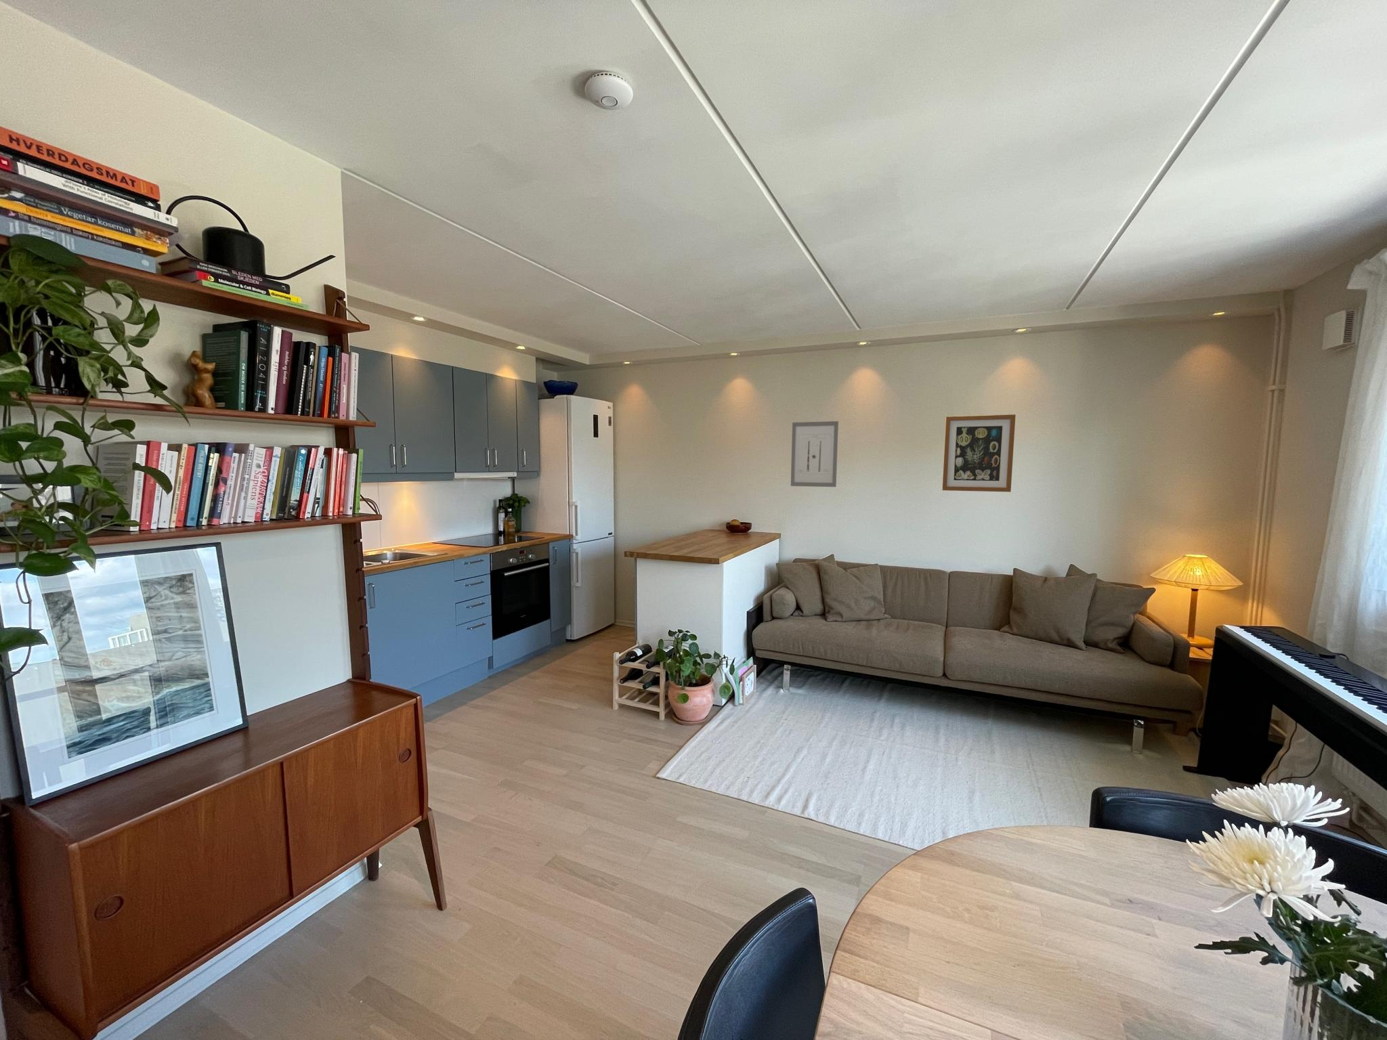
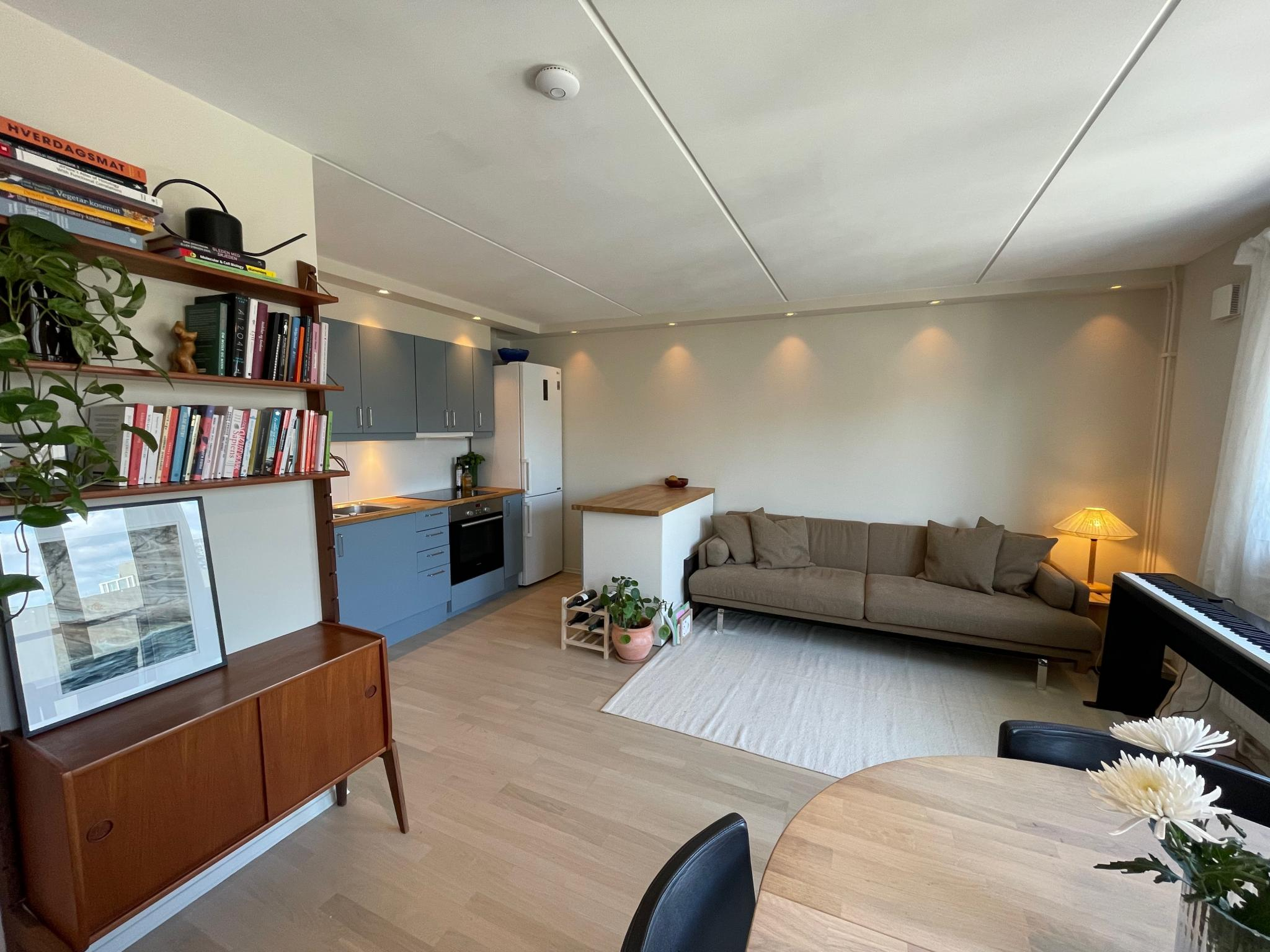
- wall art (977, 453)
- wall art (814, 454)
